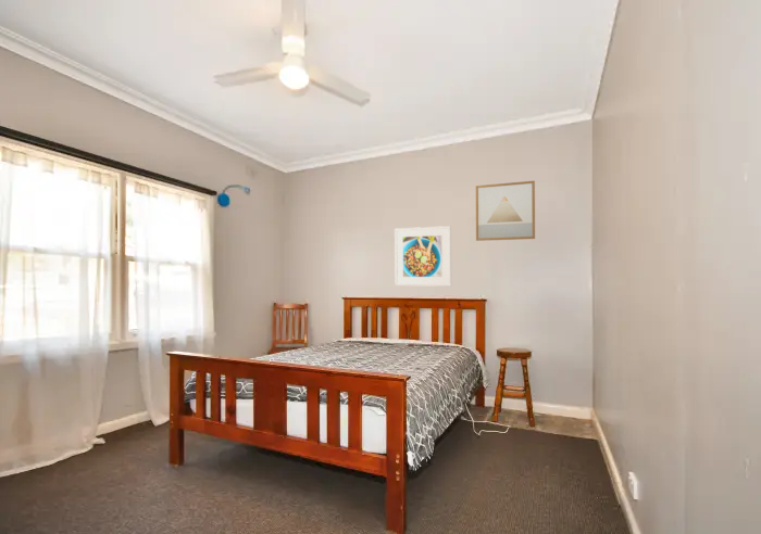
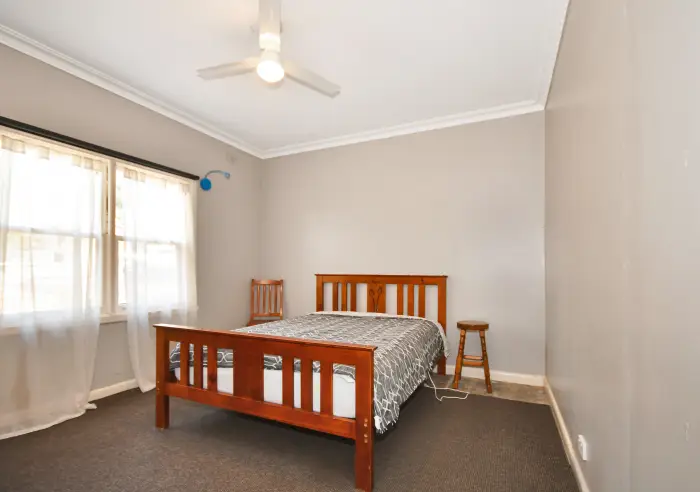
- wall art (504, 212)
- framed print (422, 256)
